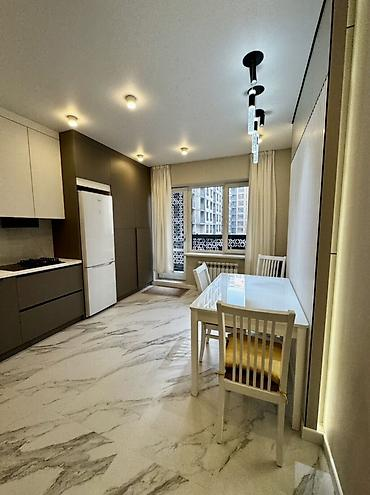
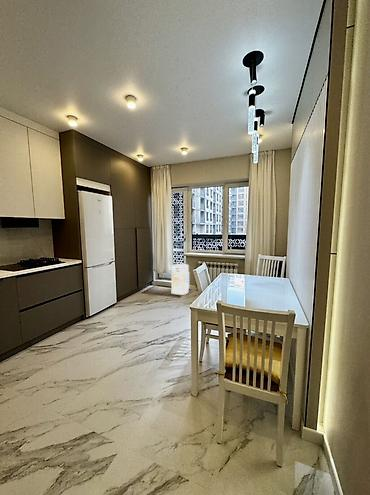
+ air purifier (180, 278)
